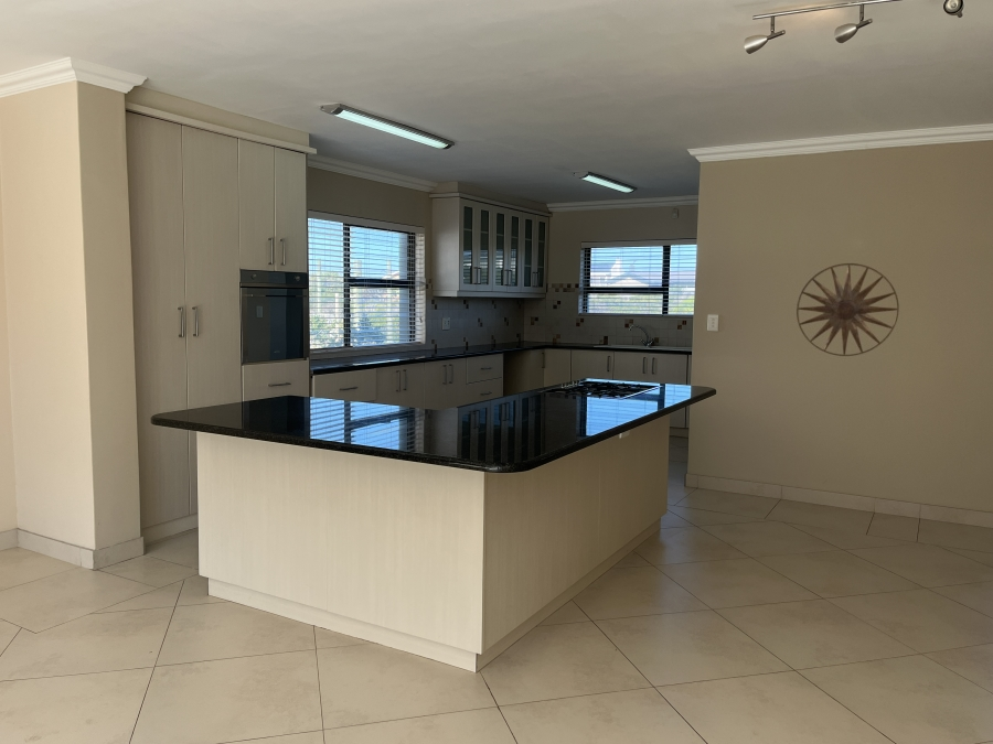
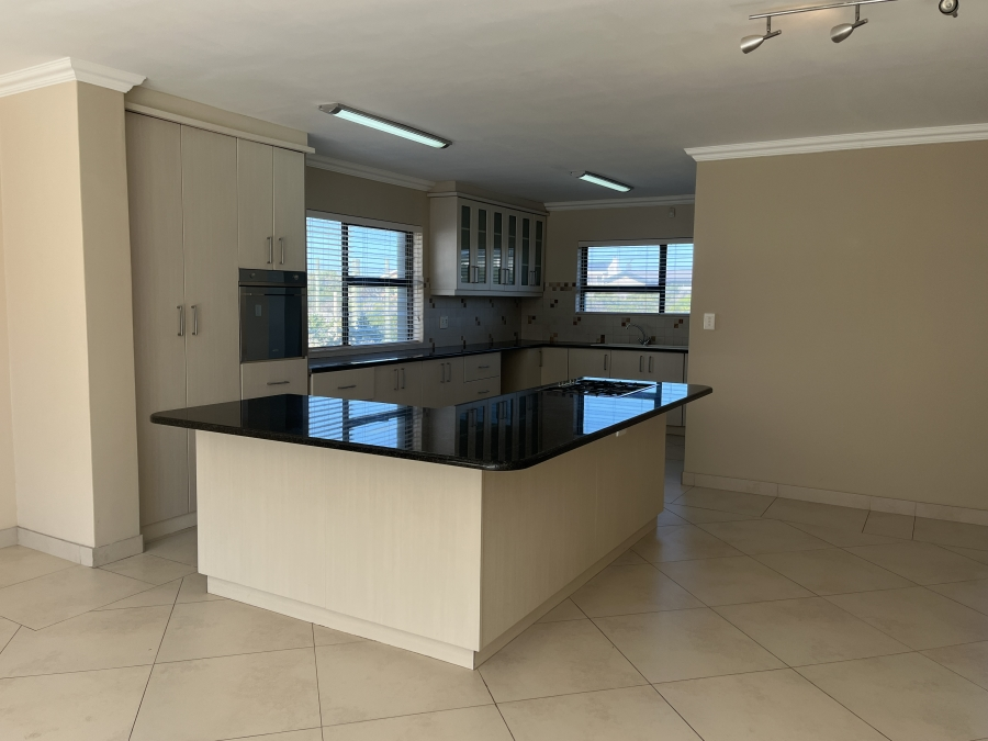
- wall art (846, 310)
